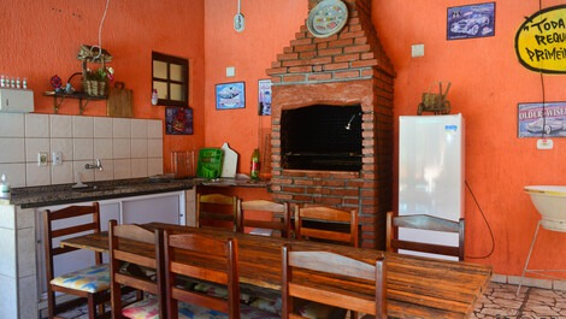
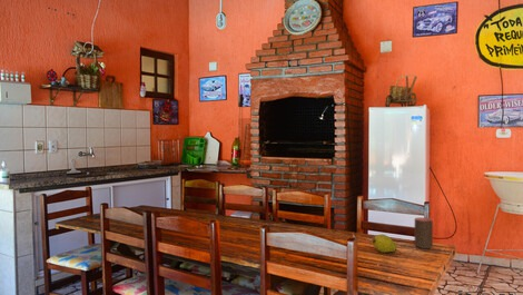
+ fruit (386, 243)
+ cup (423, 233)
